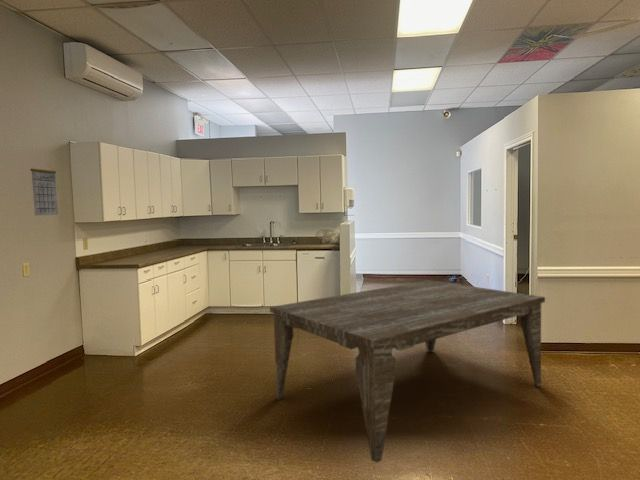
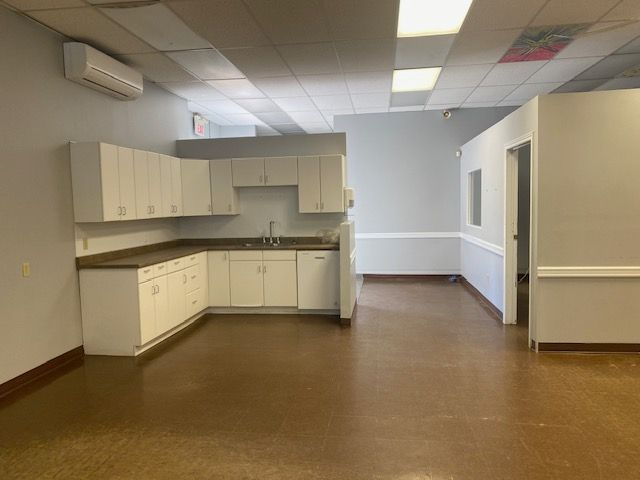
- calendar (44, 187)
- dining table (409, 347)
